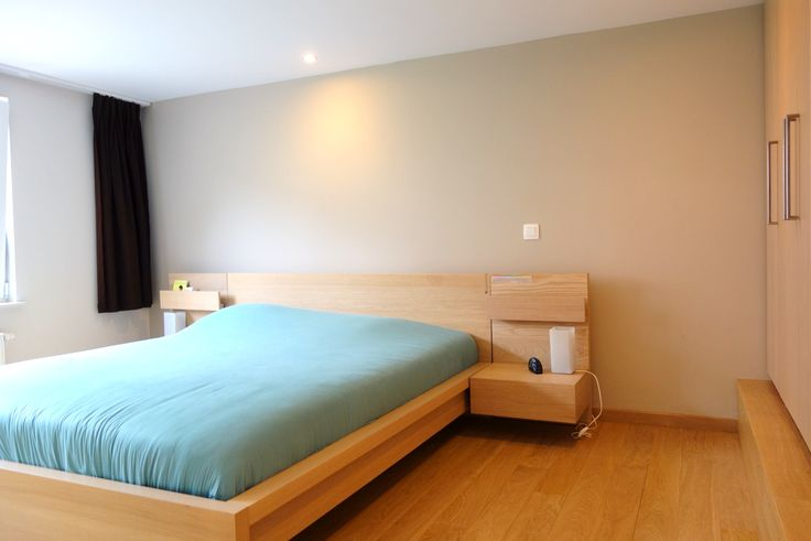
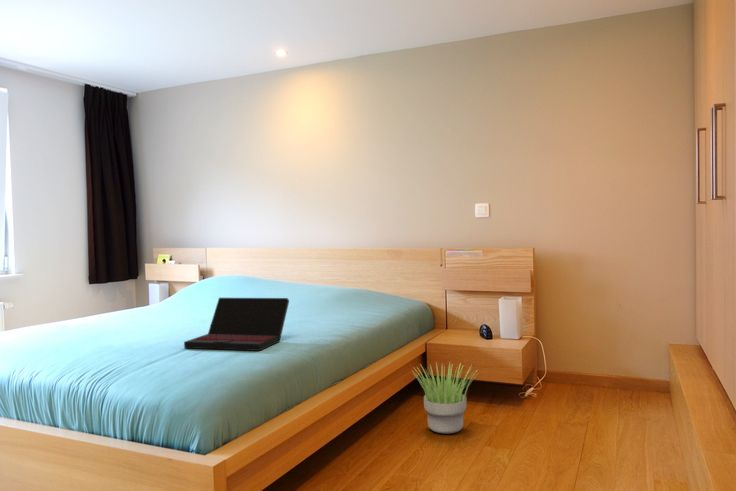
+ potted plant (445, 399)
+ laptop (238, 321)
